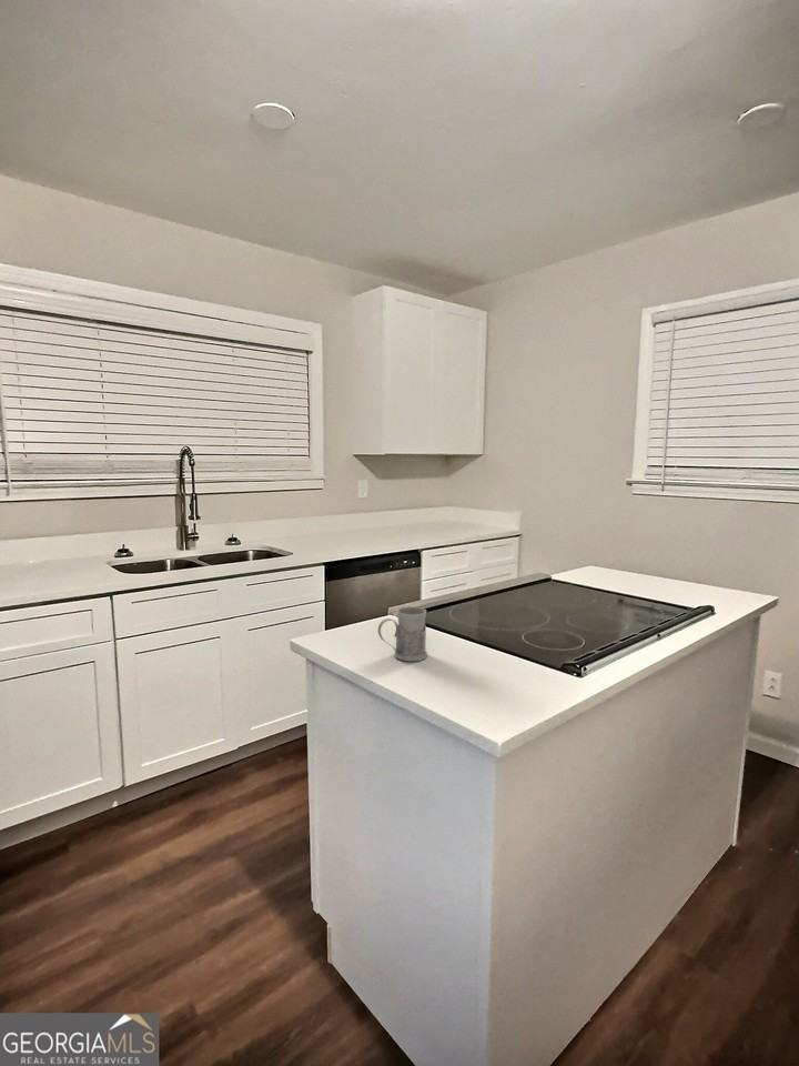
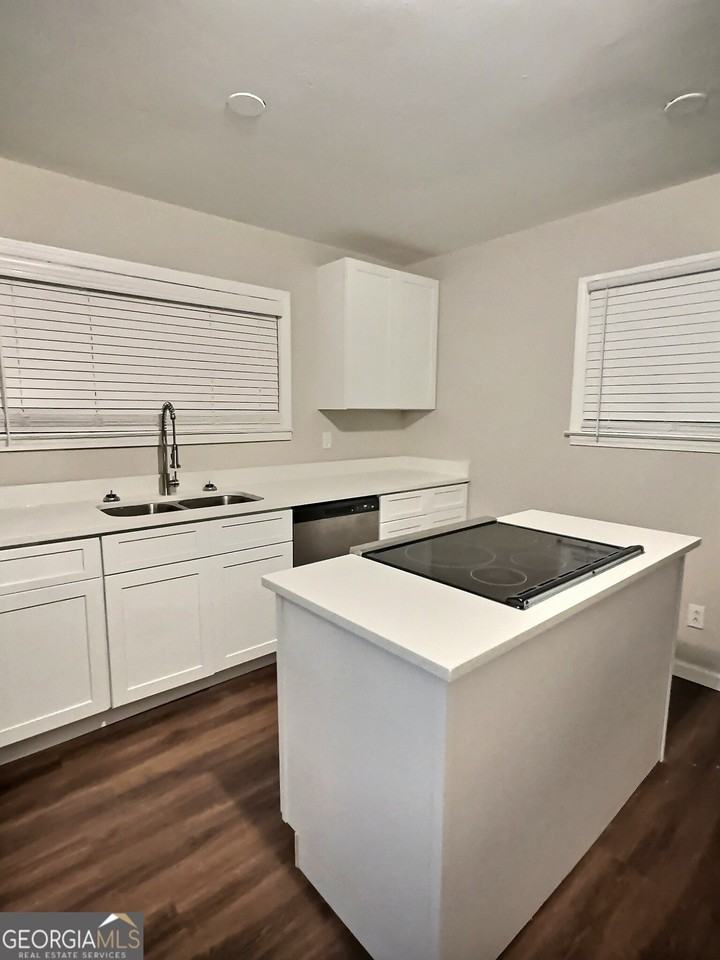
- mug (402, 634)
